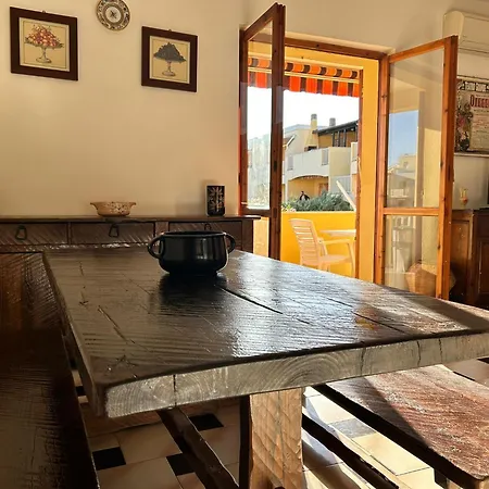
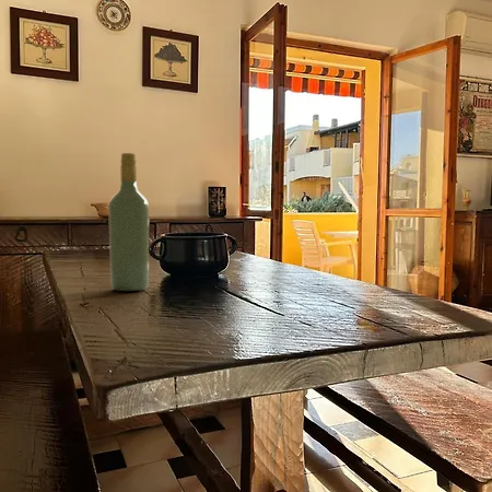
+ wine bottle (129, 221)
